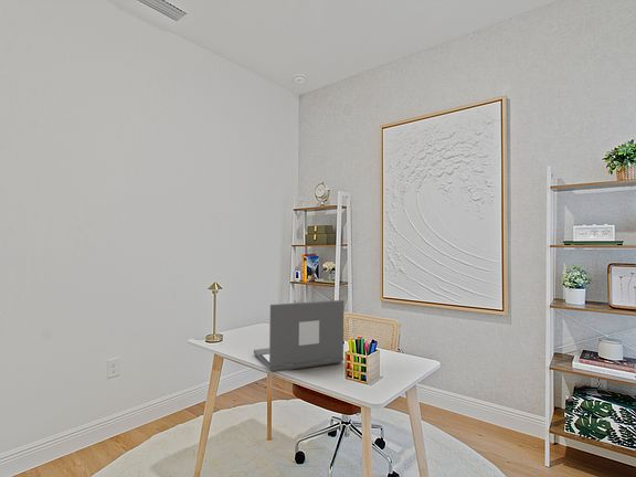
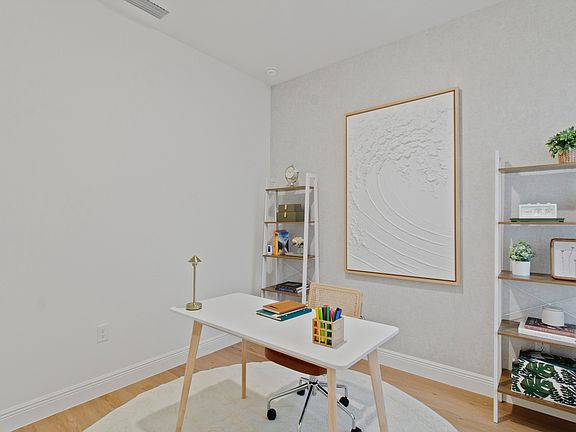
- laptop (297, 328)
